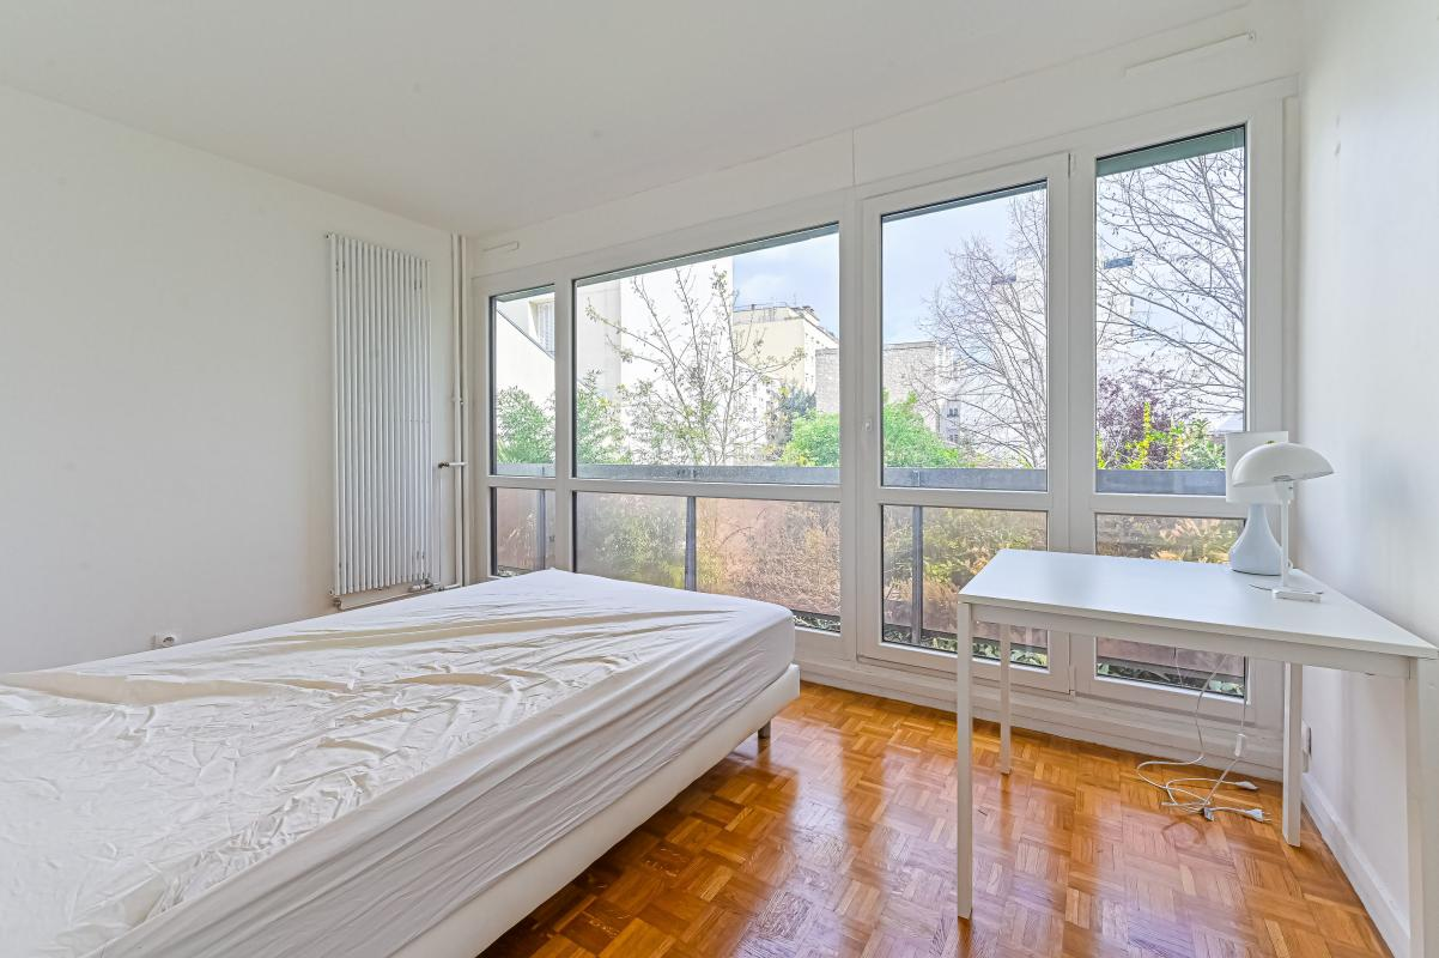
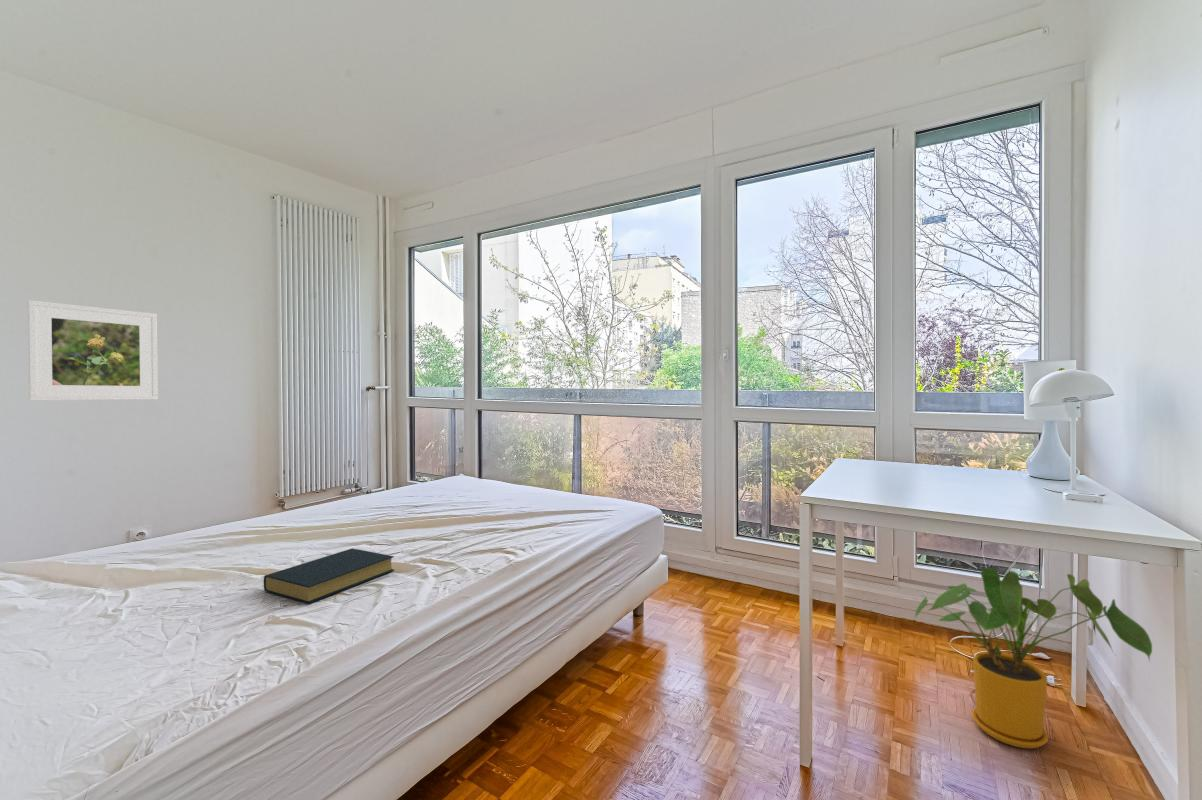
+ hardback book (332, 572)
+ house plant (1013, 649)
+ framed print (97, 353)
